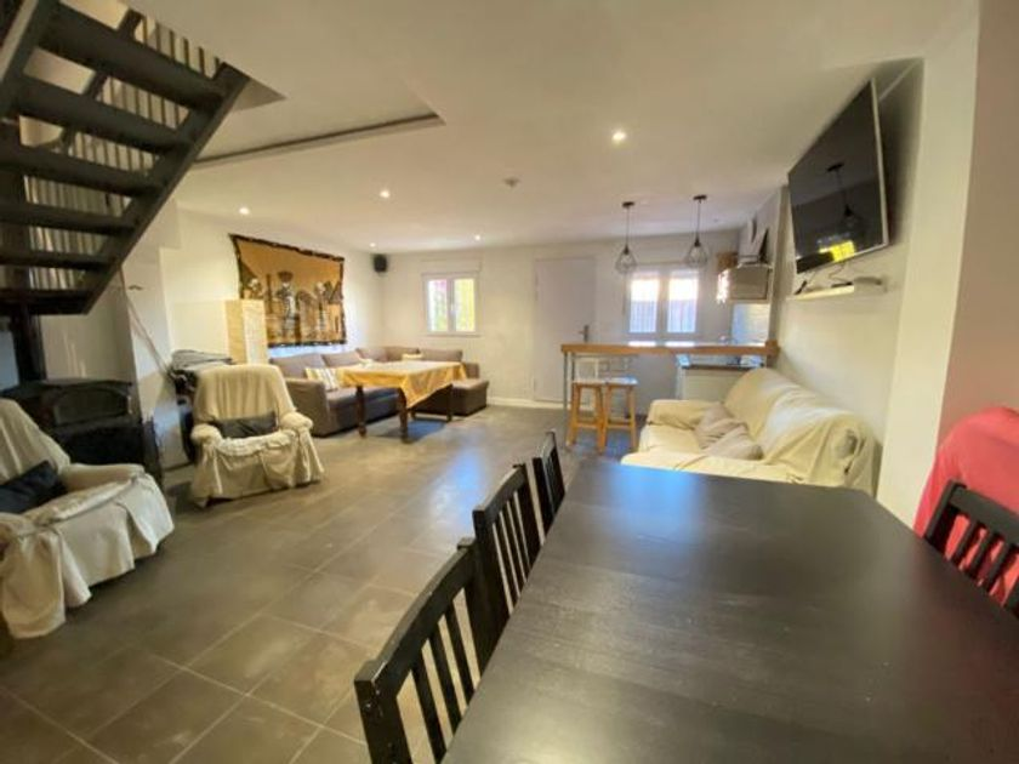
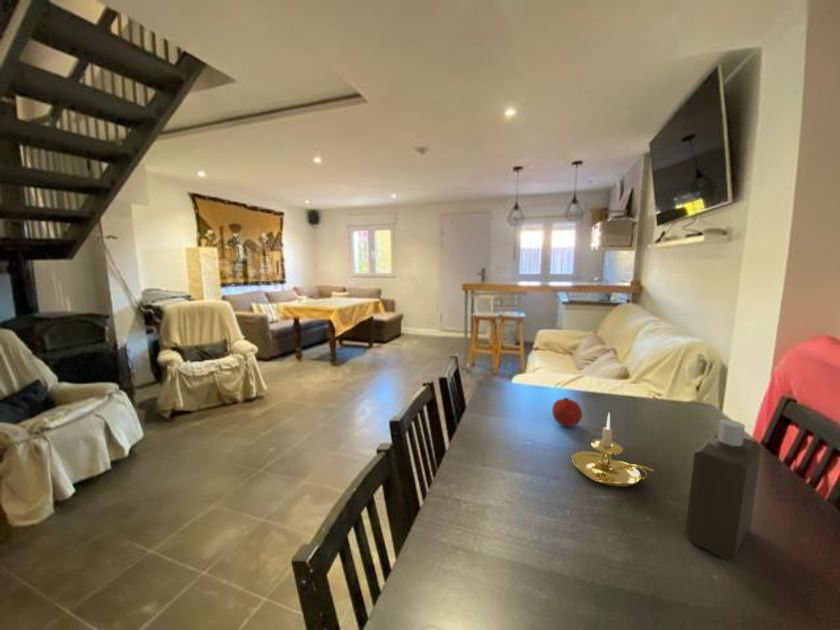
+ candle holder (612, 444)
+ bottle (724, 479)
+ fruit (566, 411)
